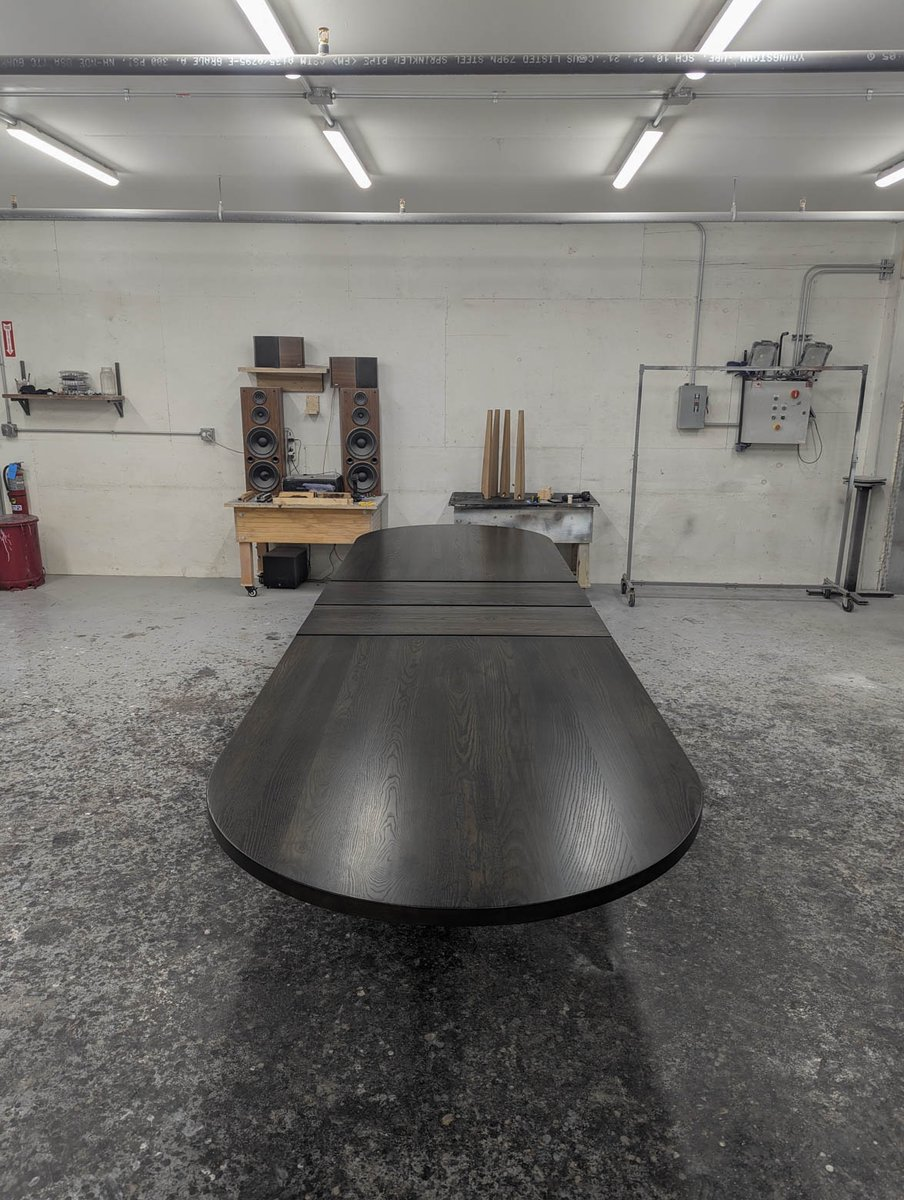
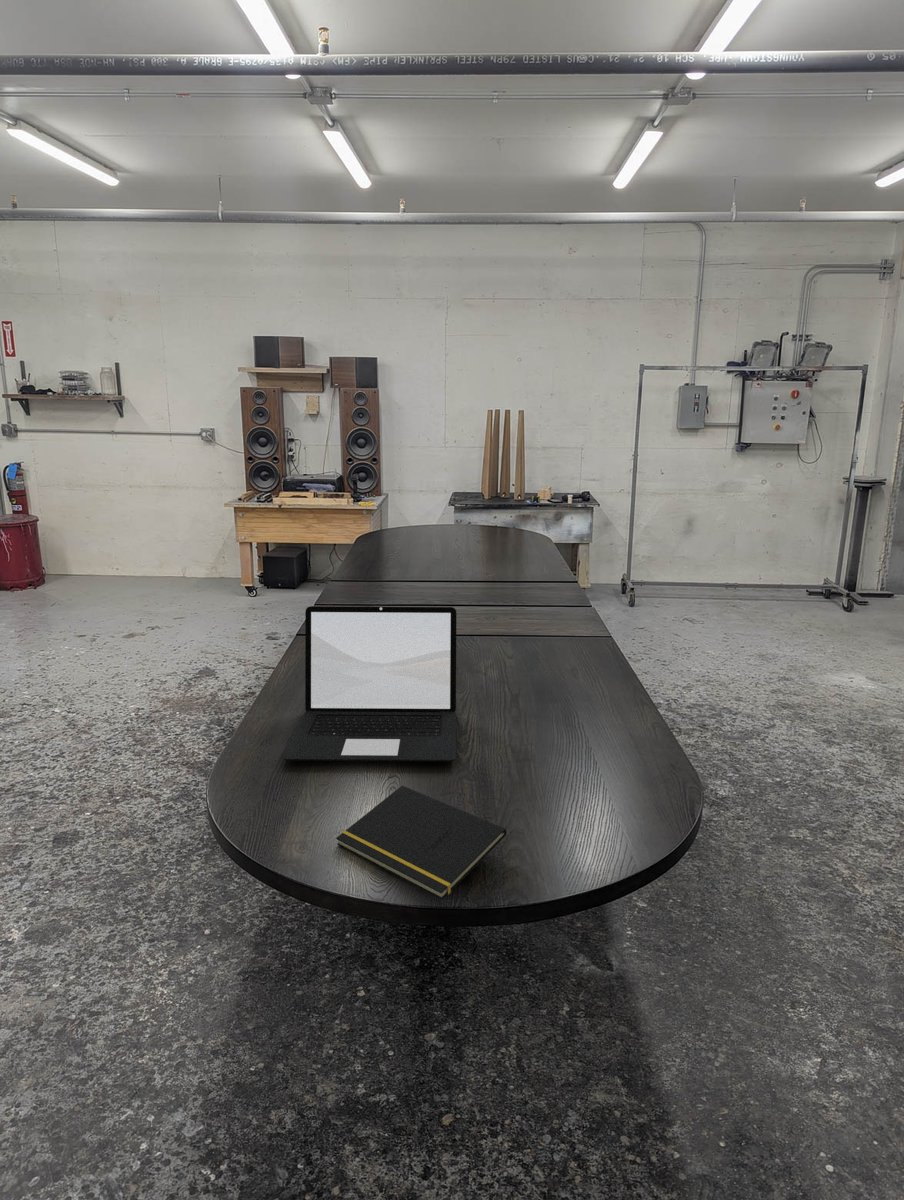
+ laptop (375, 678)
+ notepad (420, 836)
